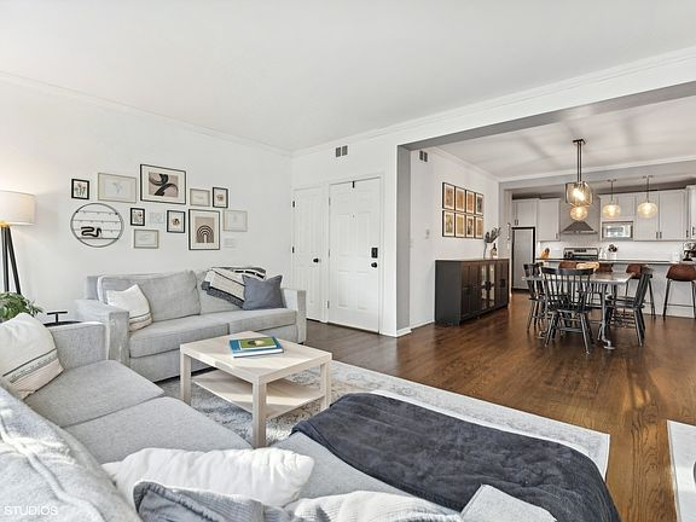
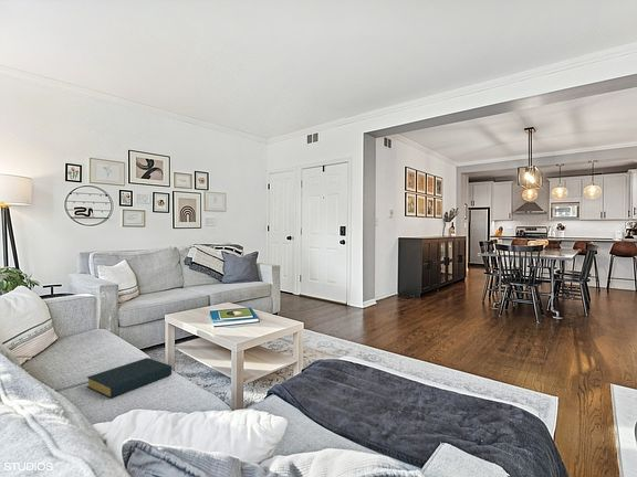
+ hardback book (130, 375)
